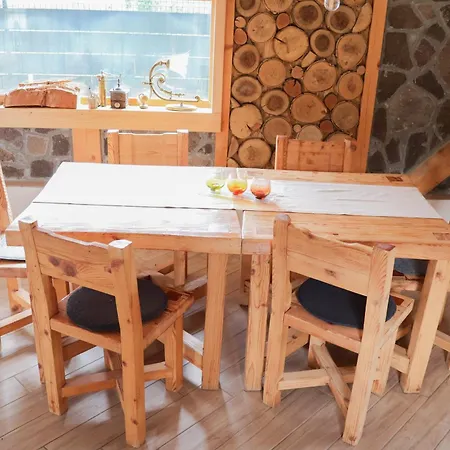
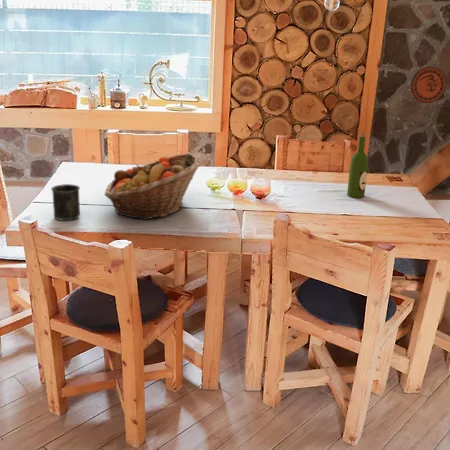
+ fruit basket (153, 183)
+ mug (67, 201)
+ wine bottle (359, 164)
+ decorative plate (428, 85)
